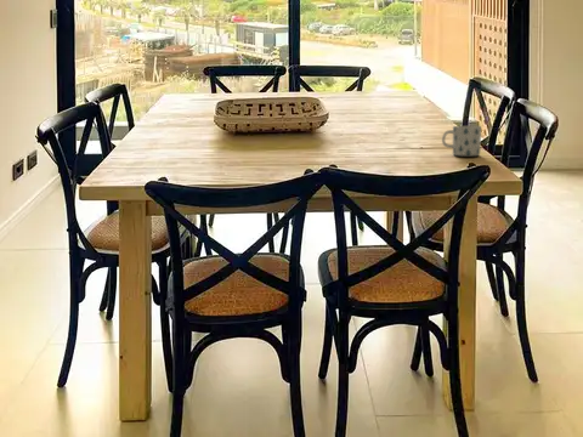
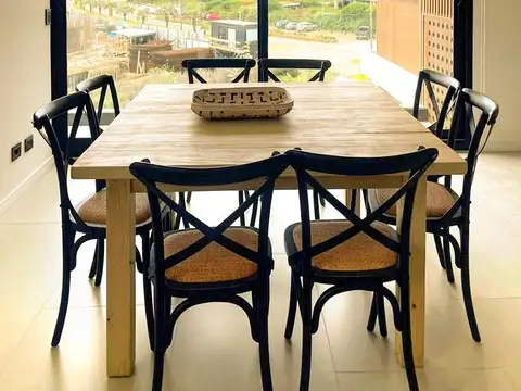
- mug (460, 140)
